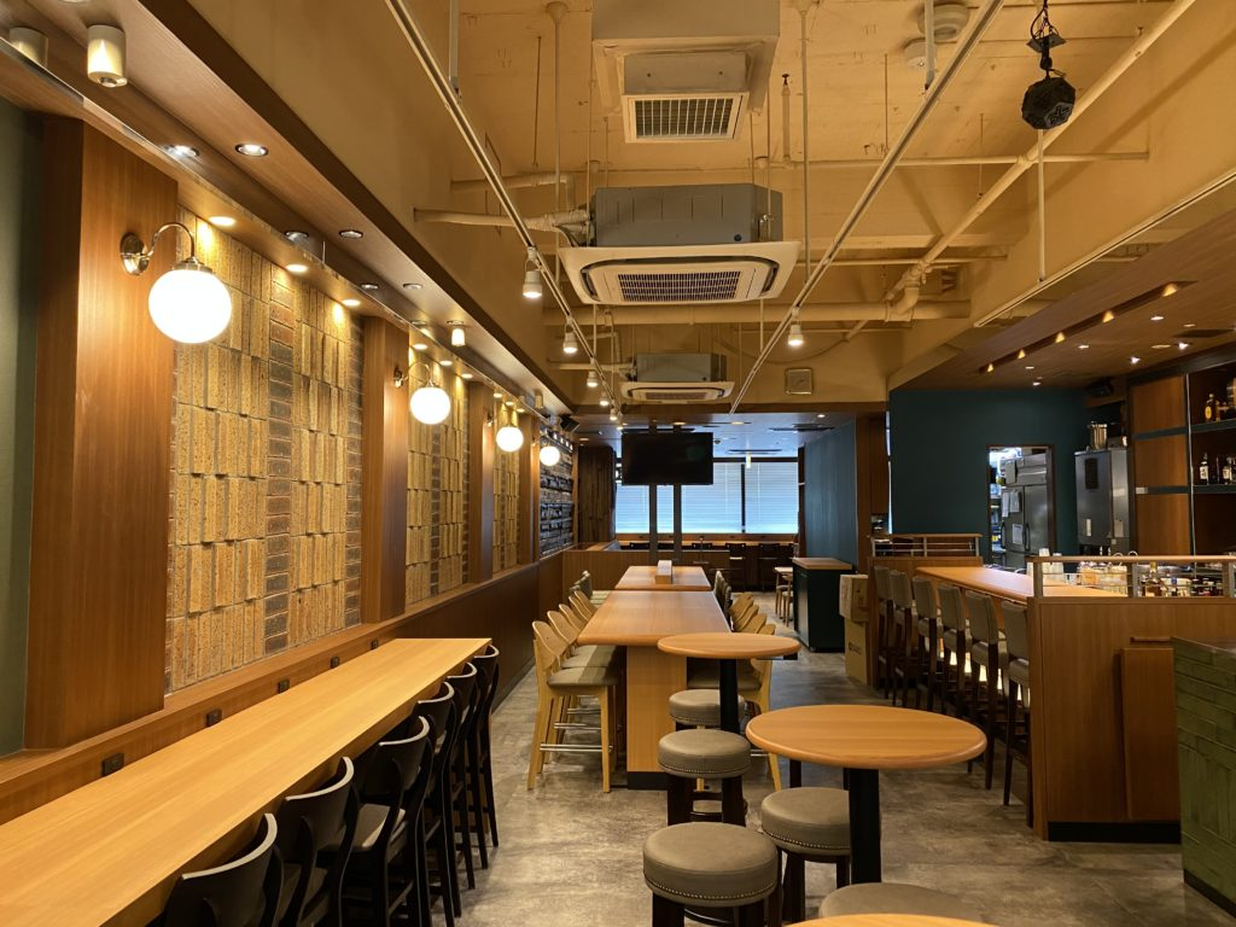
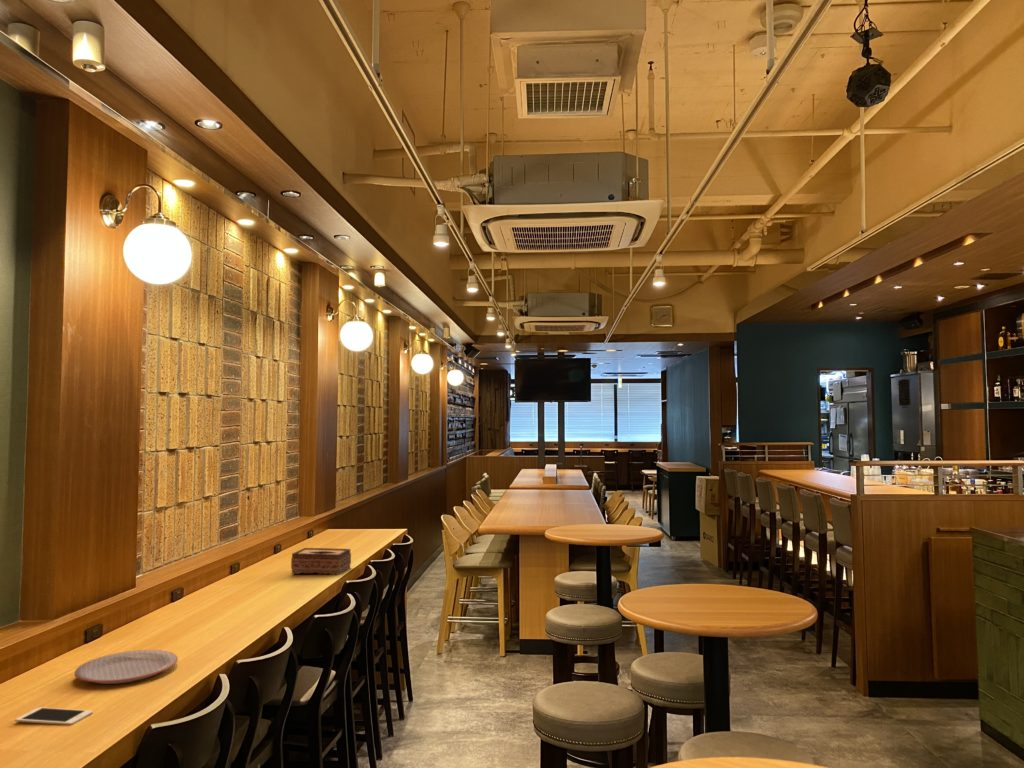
+ tissue box (321, 561)
+ cell phone (54, 716)
+ plate (127, 668)
